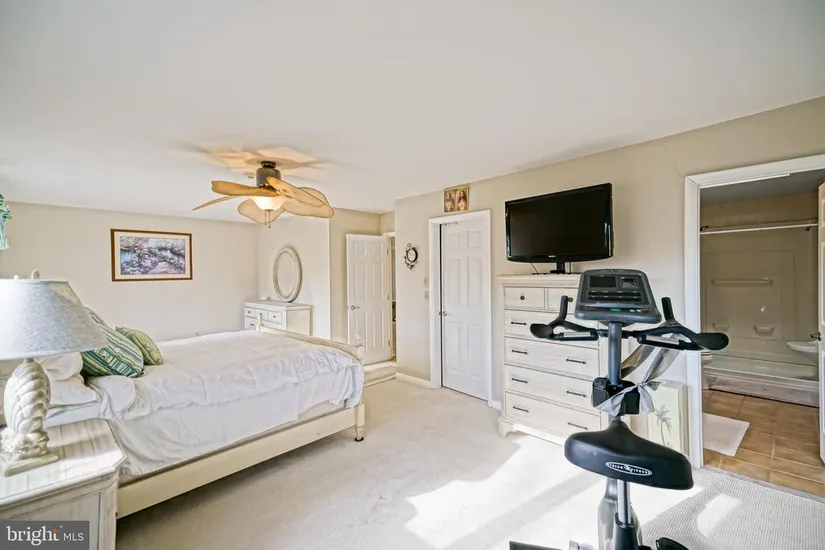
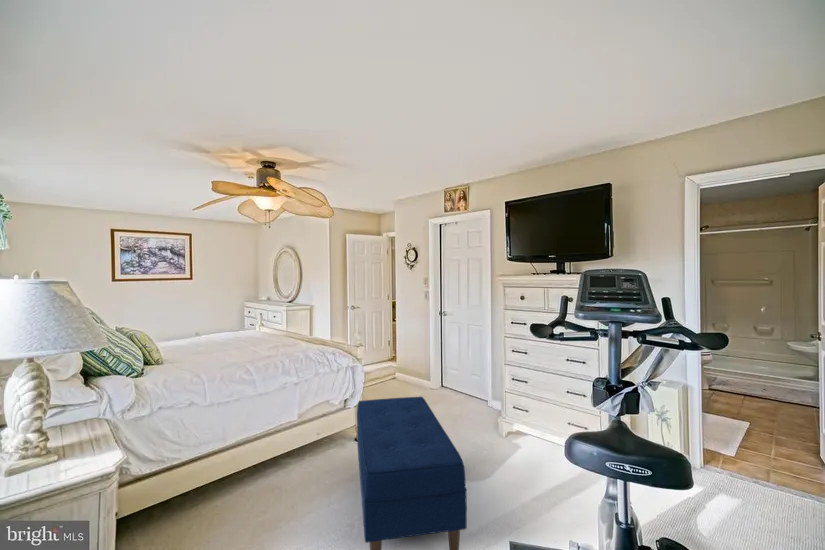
+ bench (401, 464)
